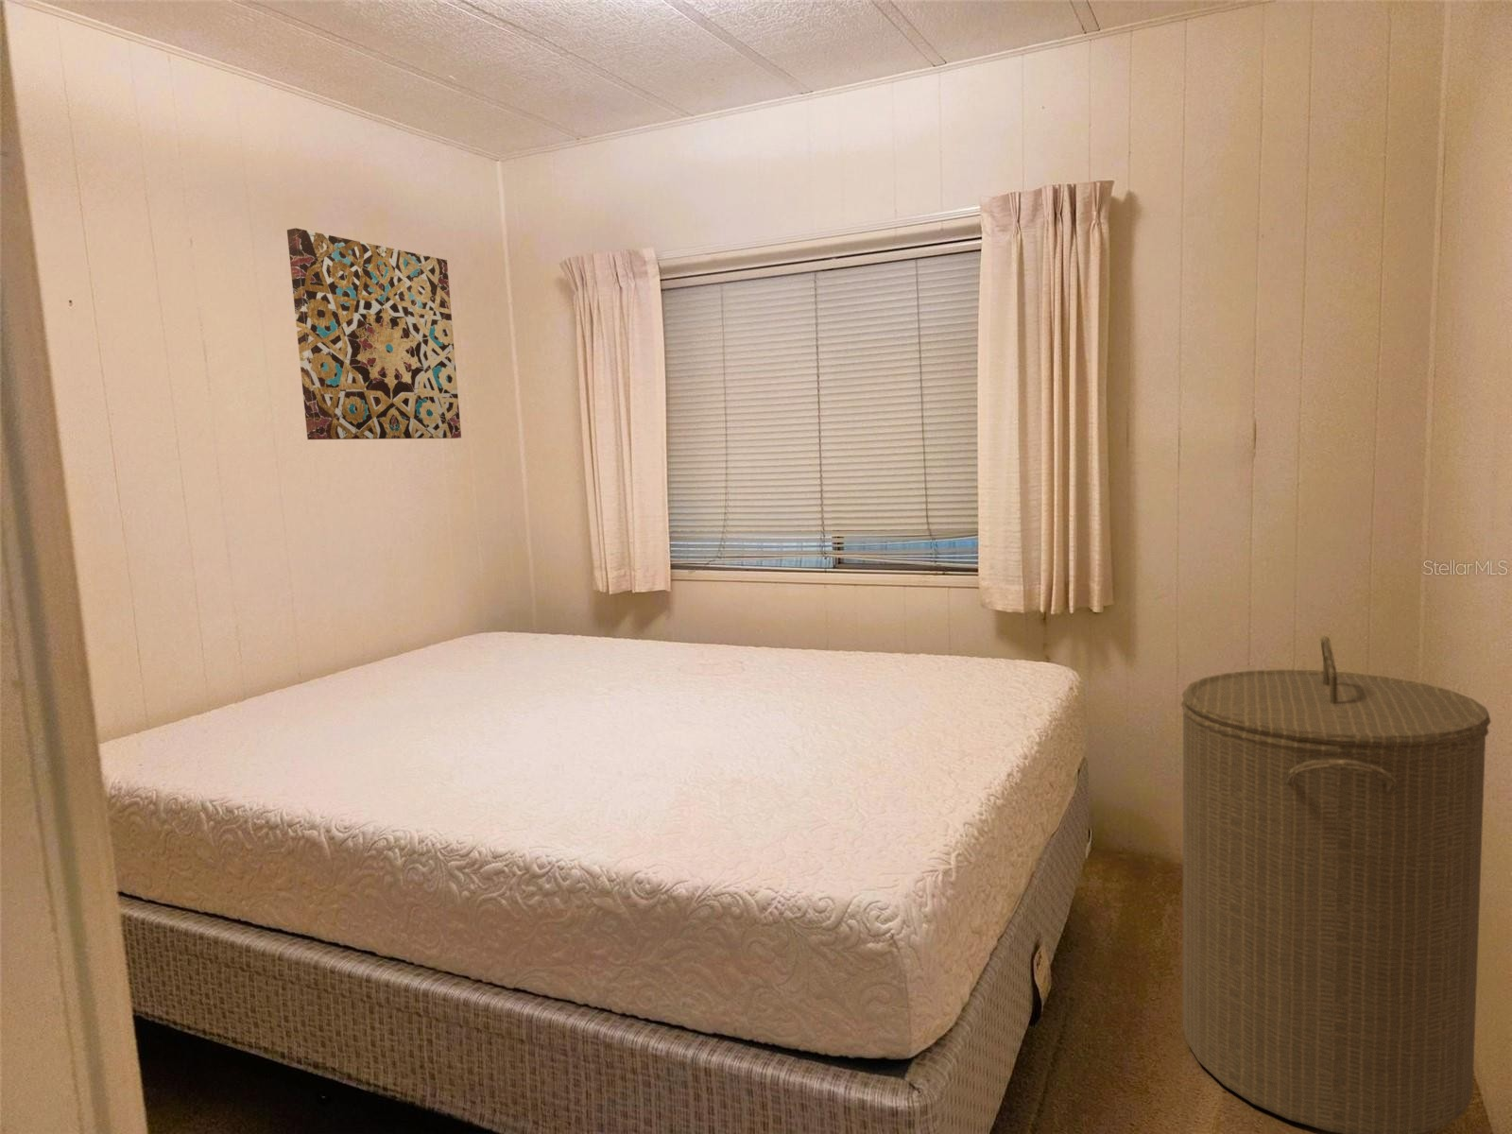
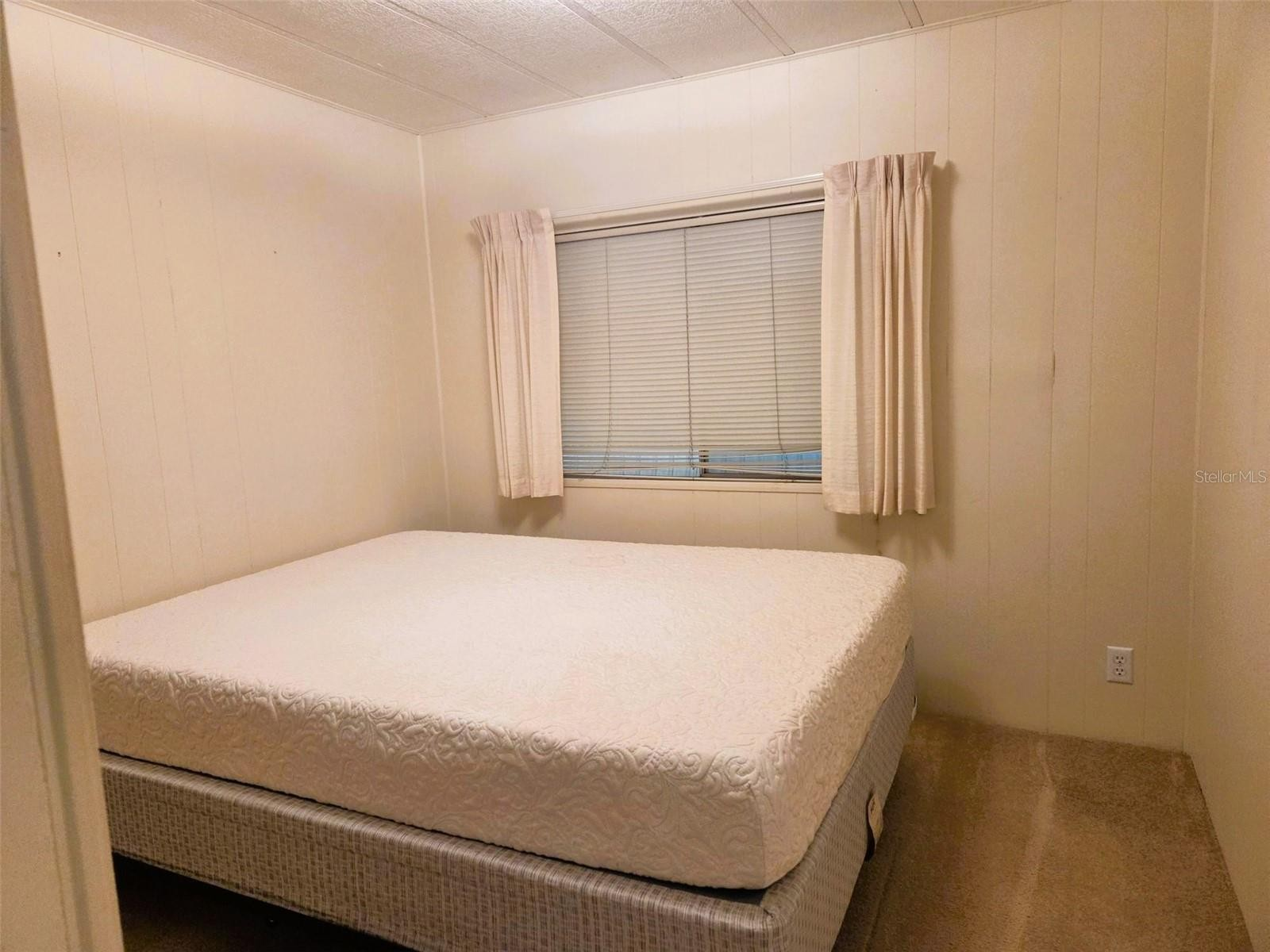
- laundry hamper (1322, 852)
- wall art (382, 343)
